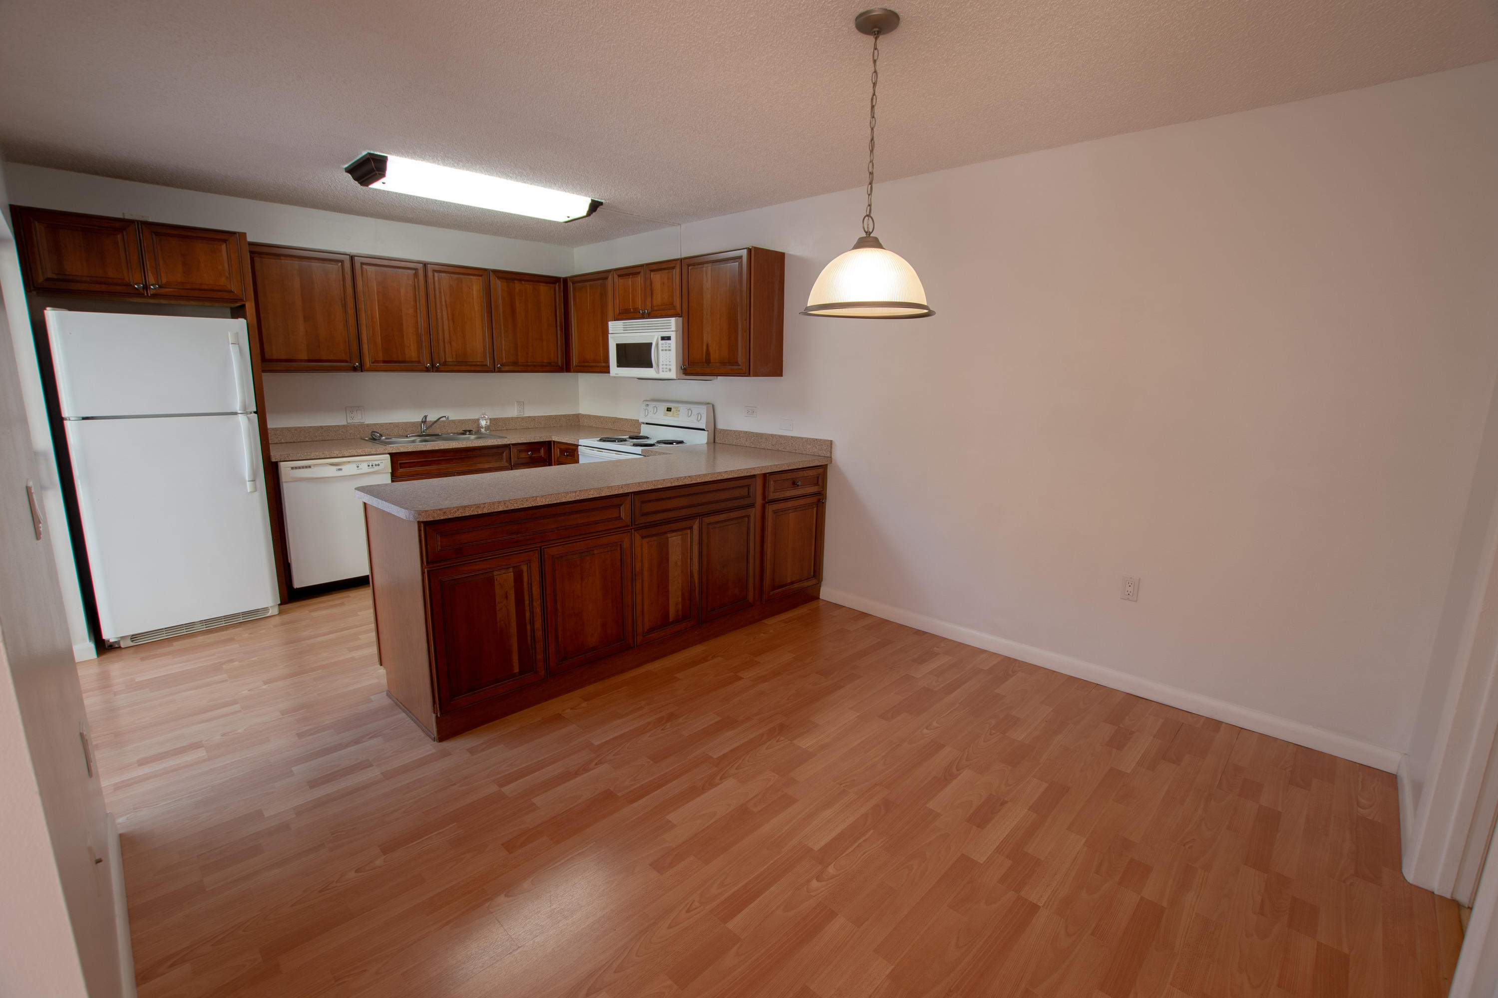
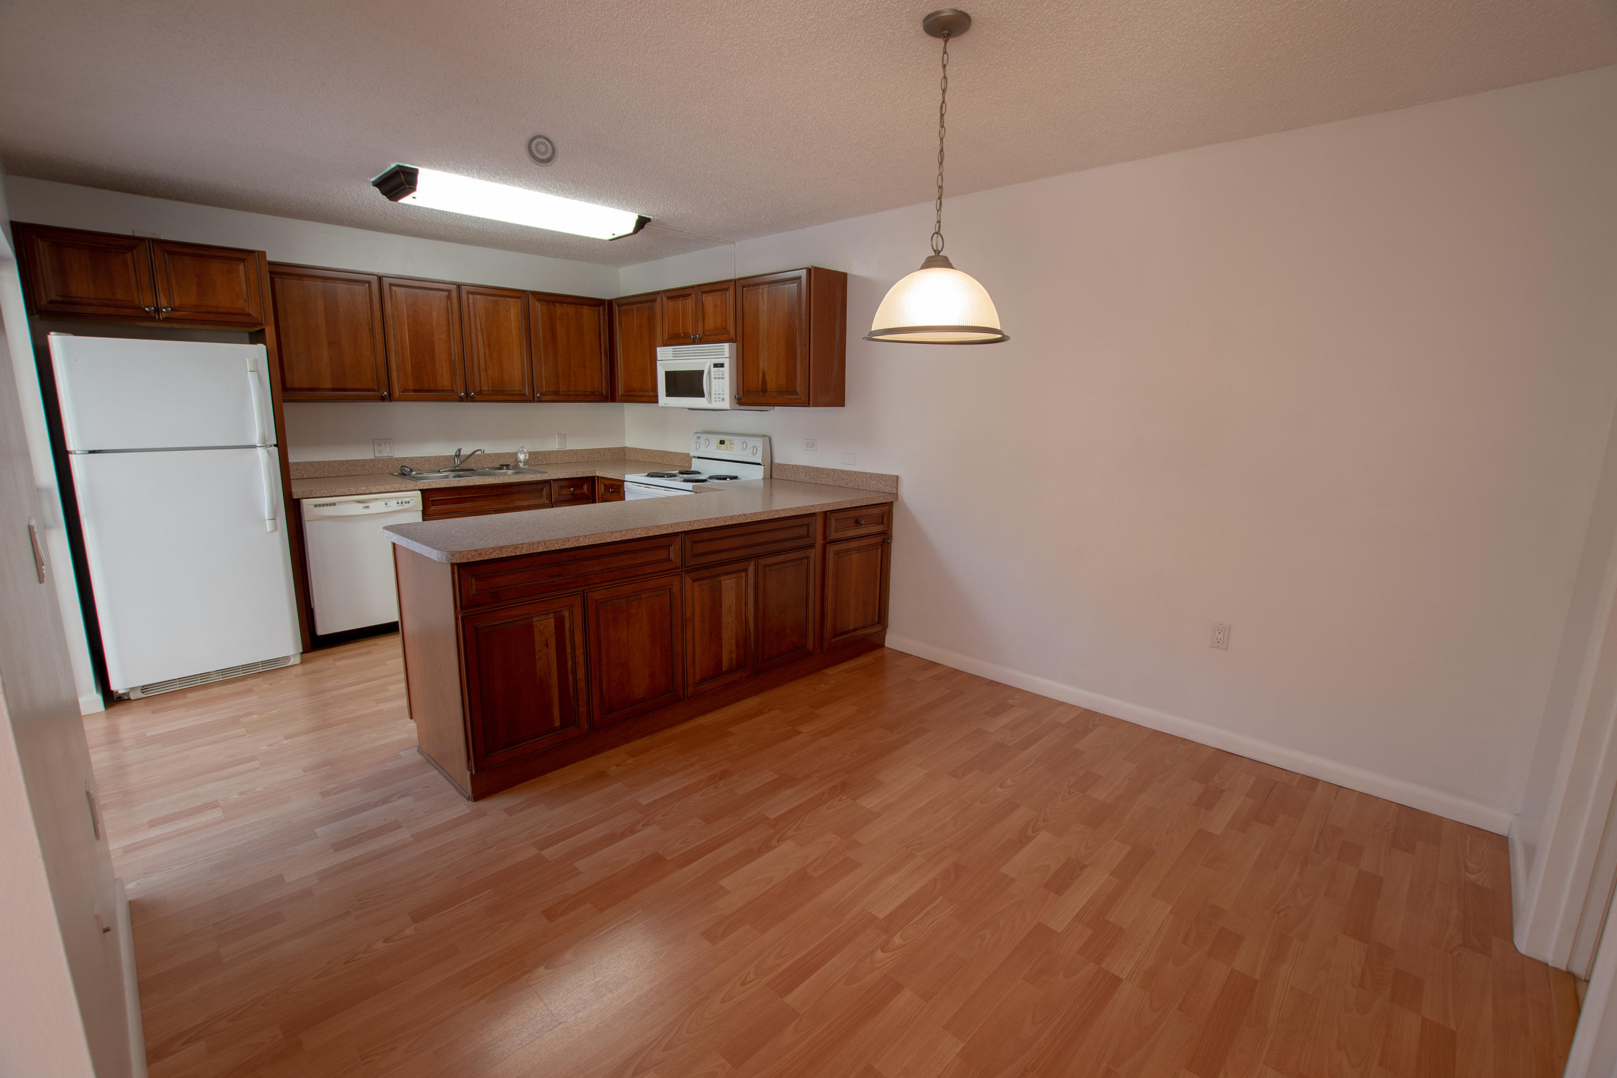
+ smoke detector (541, 148)
